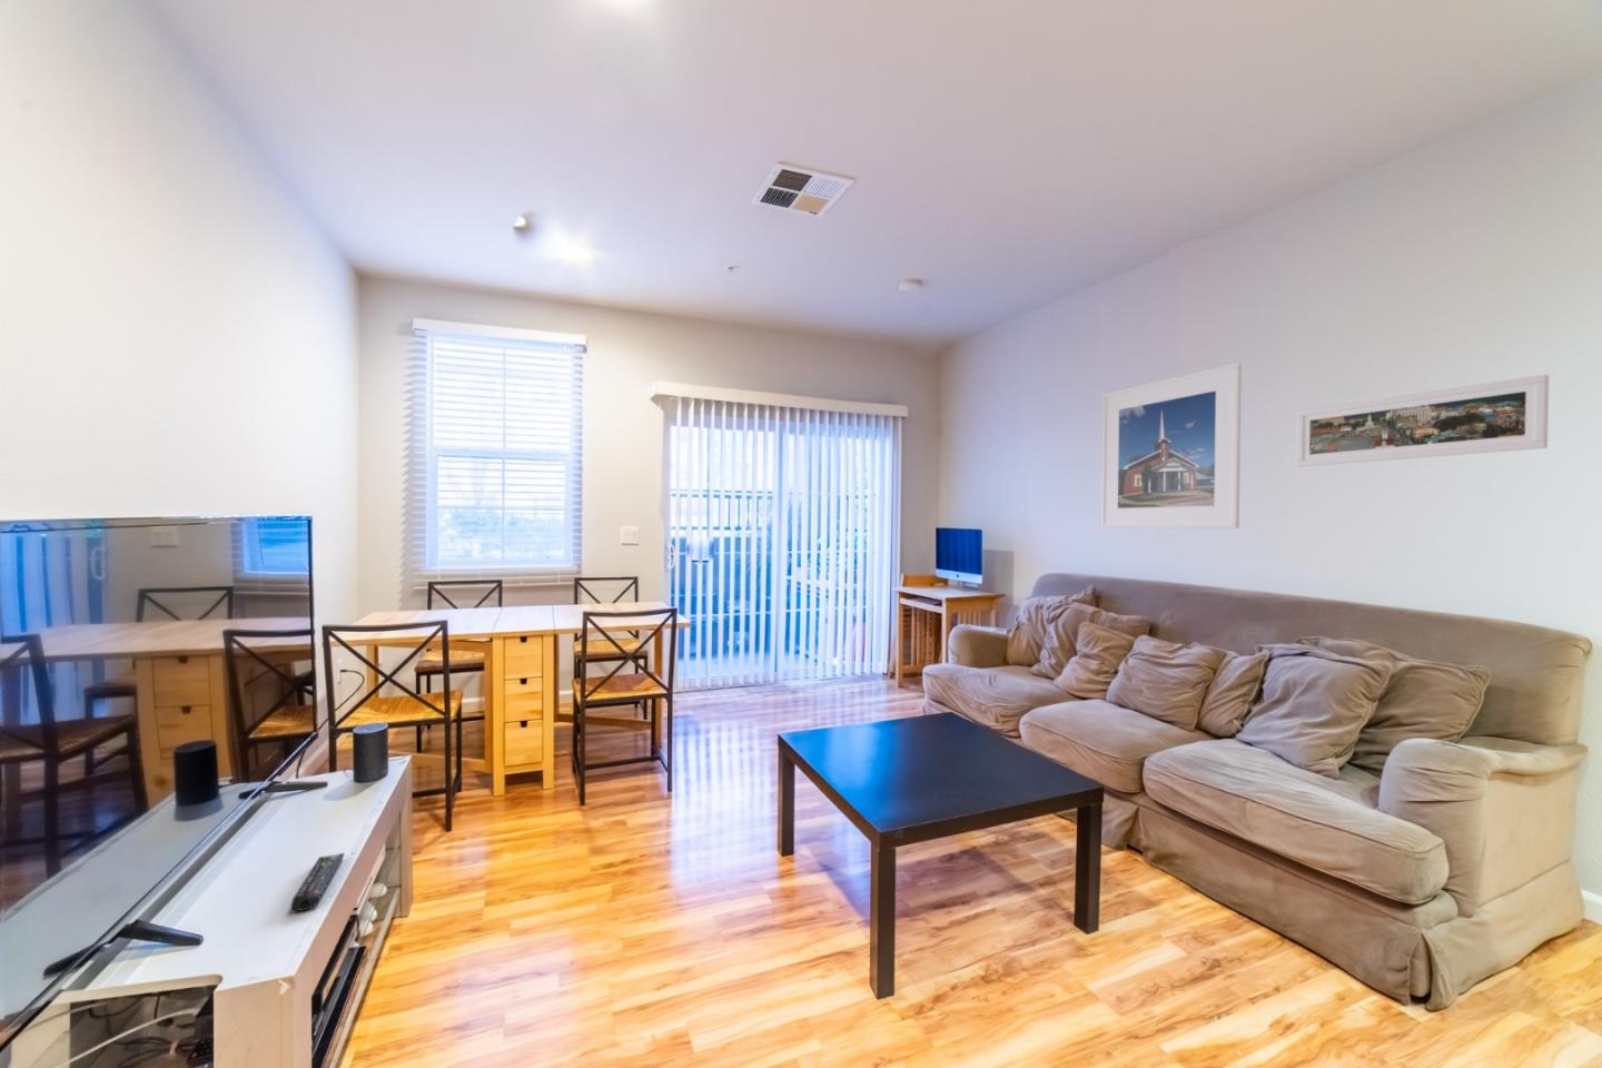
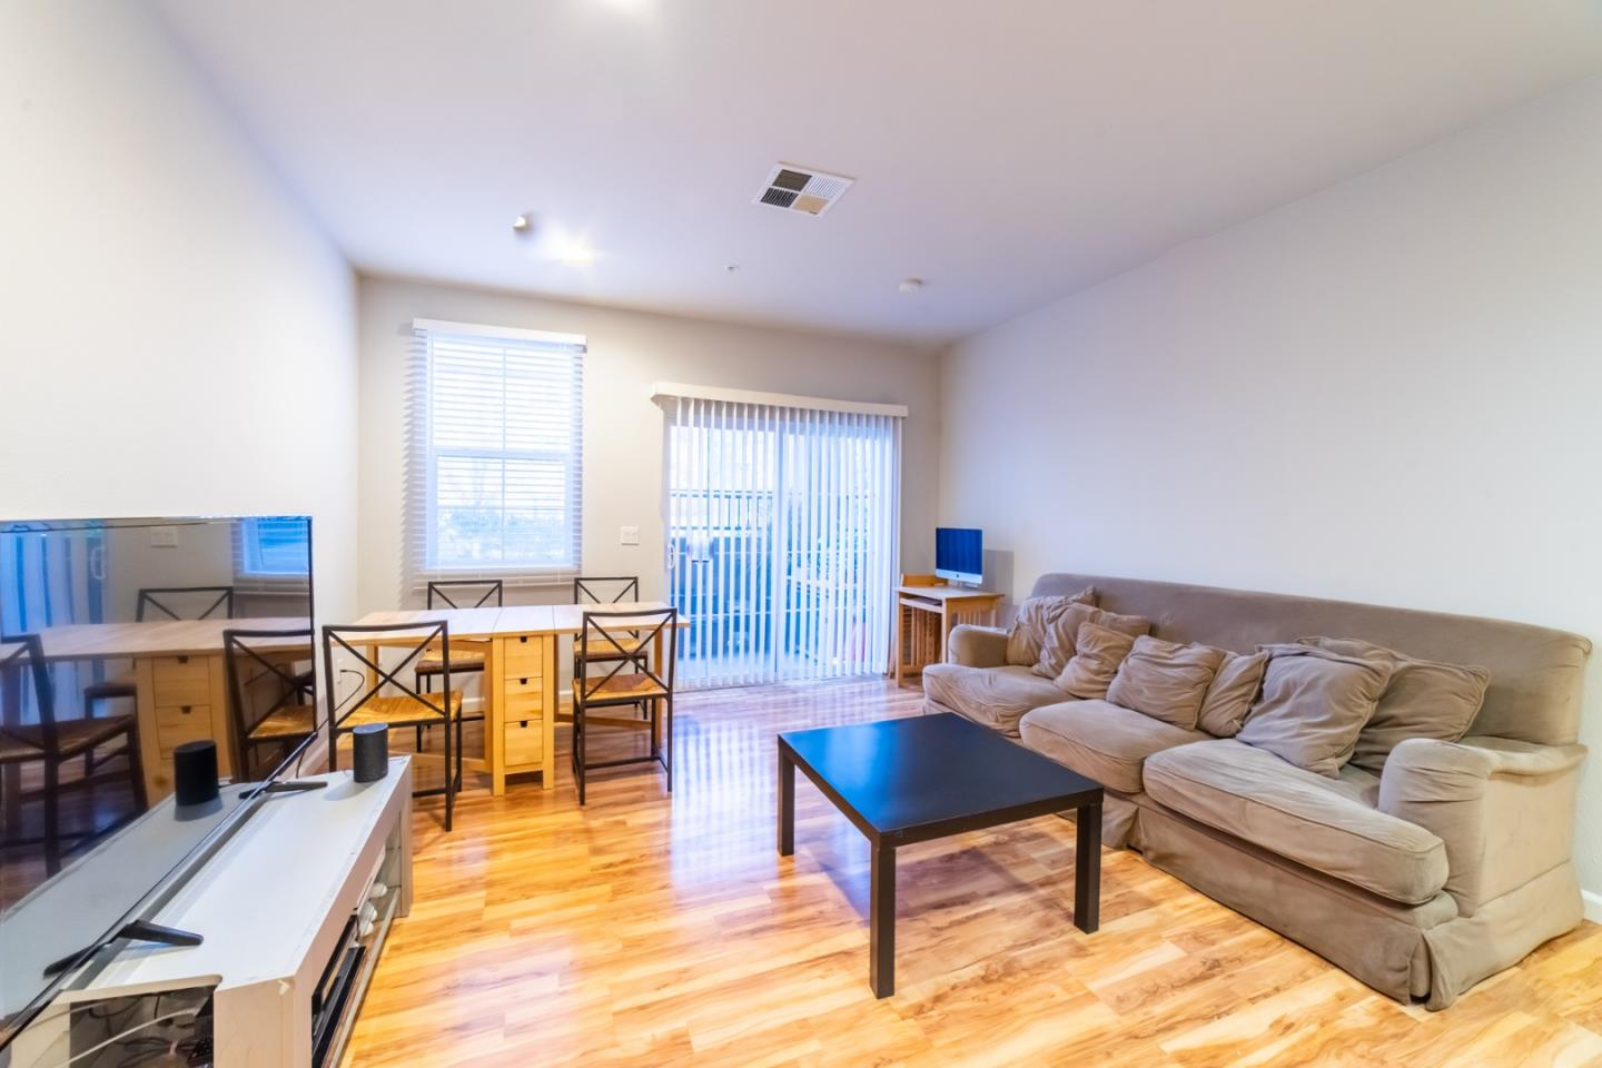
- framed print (1162, 454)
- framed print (1404, 426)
- remote control (319, 877)
